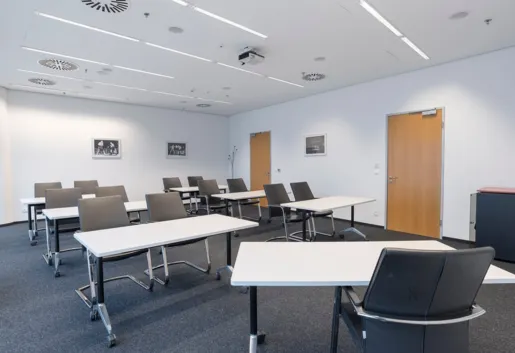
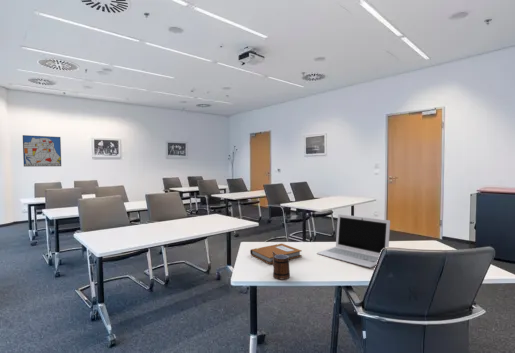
+ wall art (42, 151)
+ laptop (352, 237)
+ notebook (276, 252)
+ mug (279, 264)
